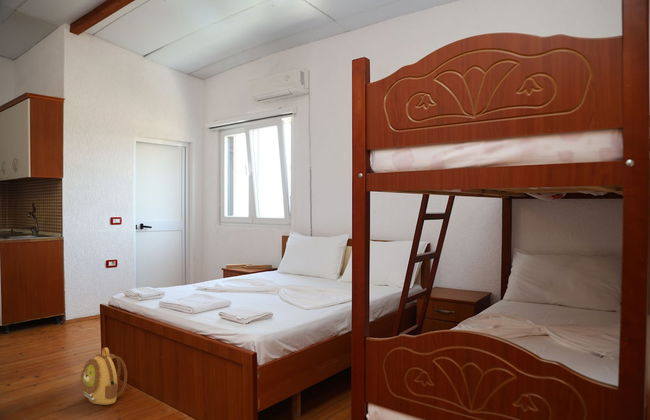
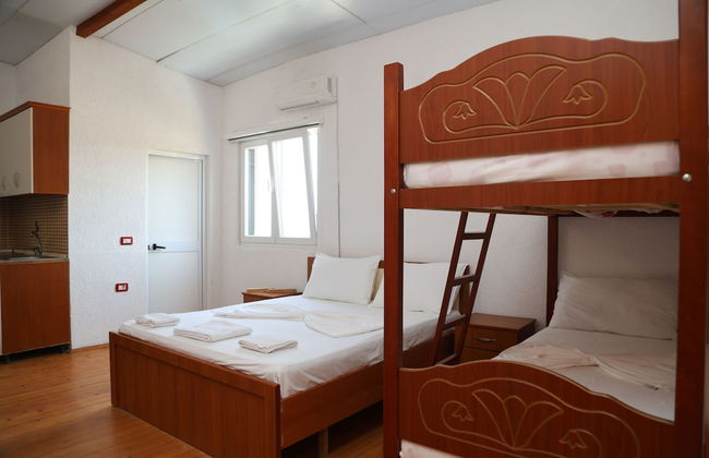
- backpack (104, 373)
